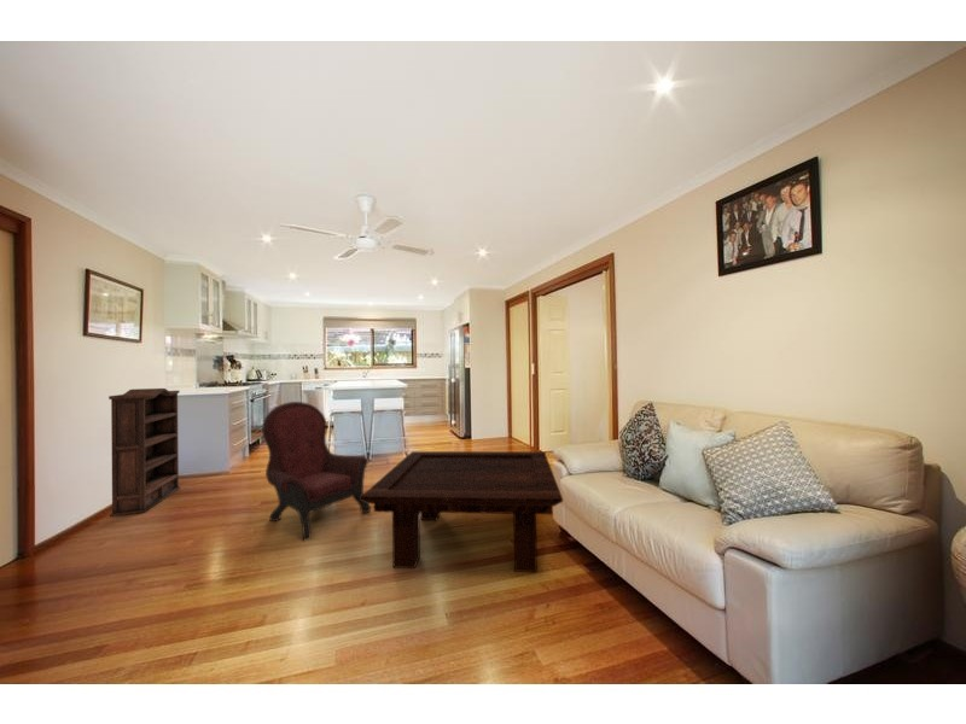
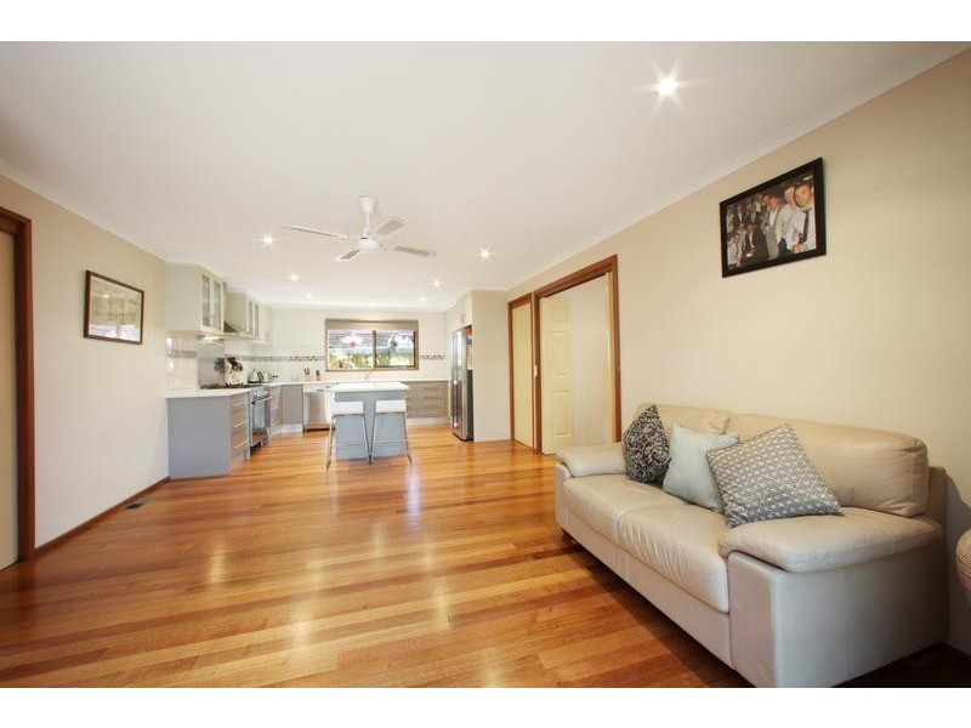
- coffee table (471, 503)
- bookshelf (147, 444)
- armchair (313, 459)
